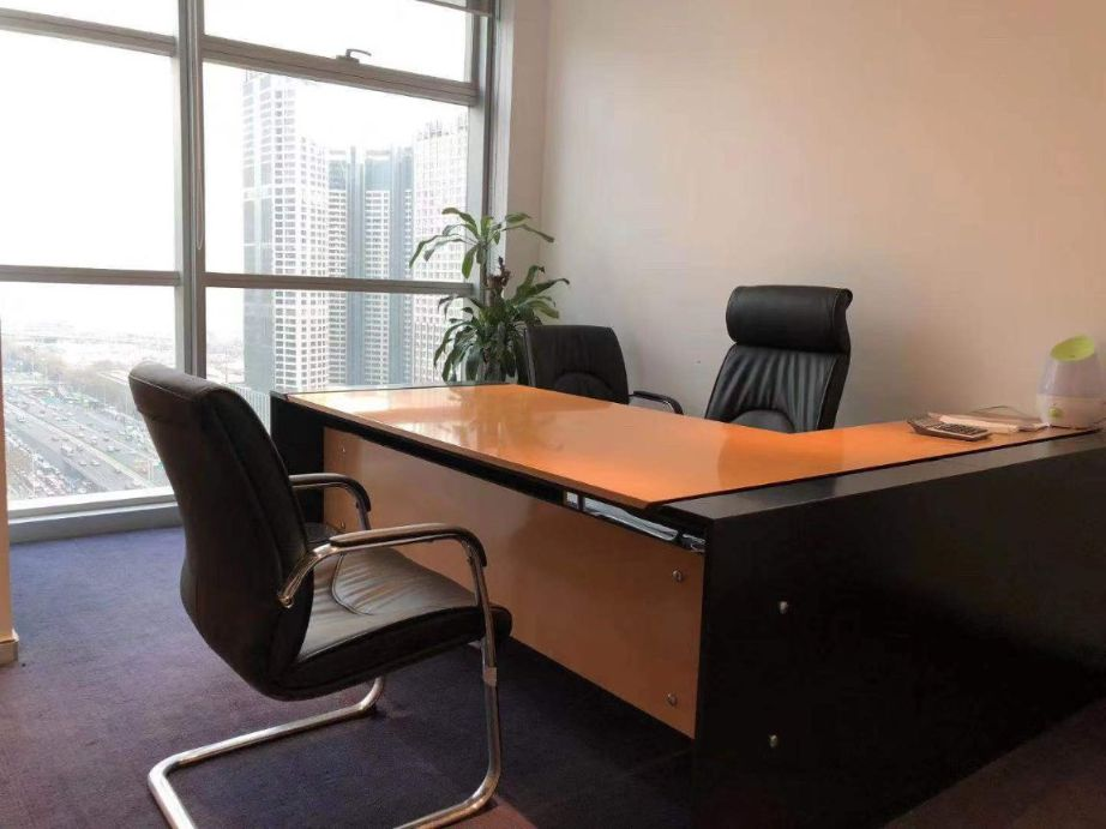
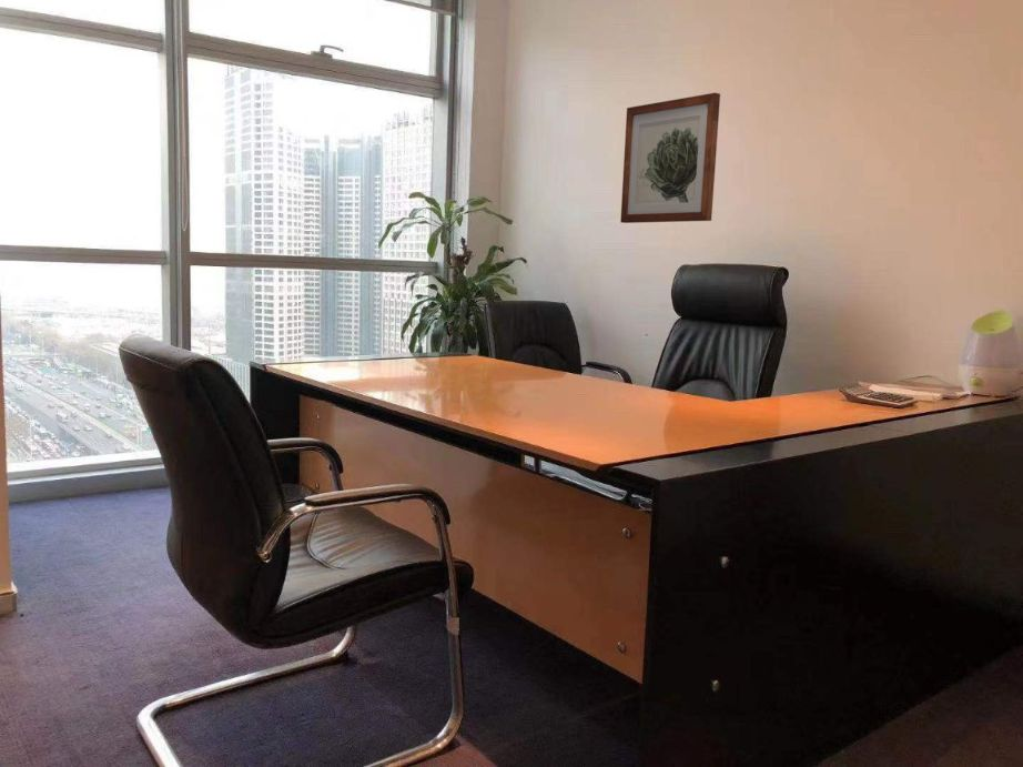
+ wall art (667, 161)
